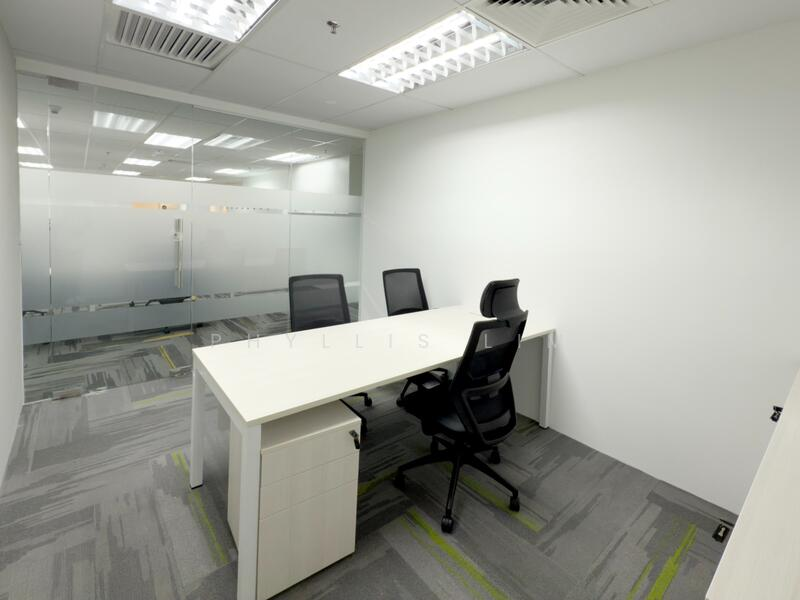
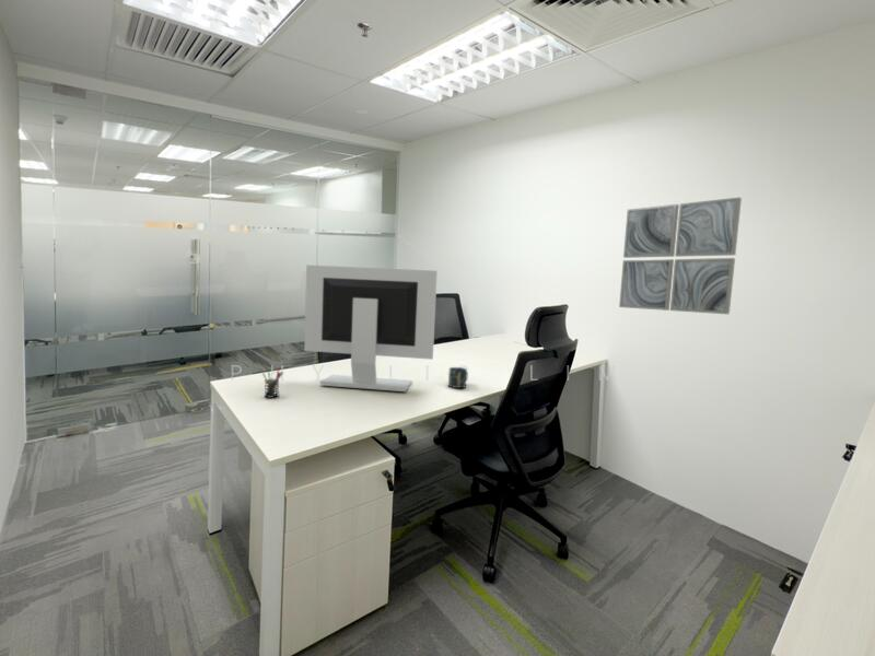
+ computer monitor (369, 327)
+ cup (458, 376)
+ wall art (675, 259)
+ pen holder (271, 382)
